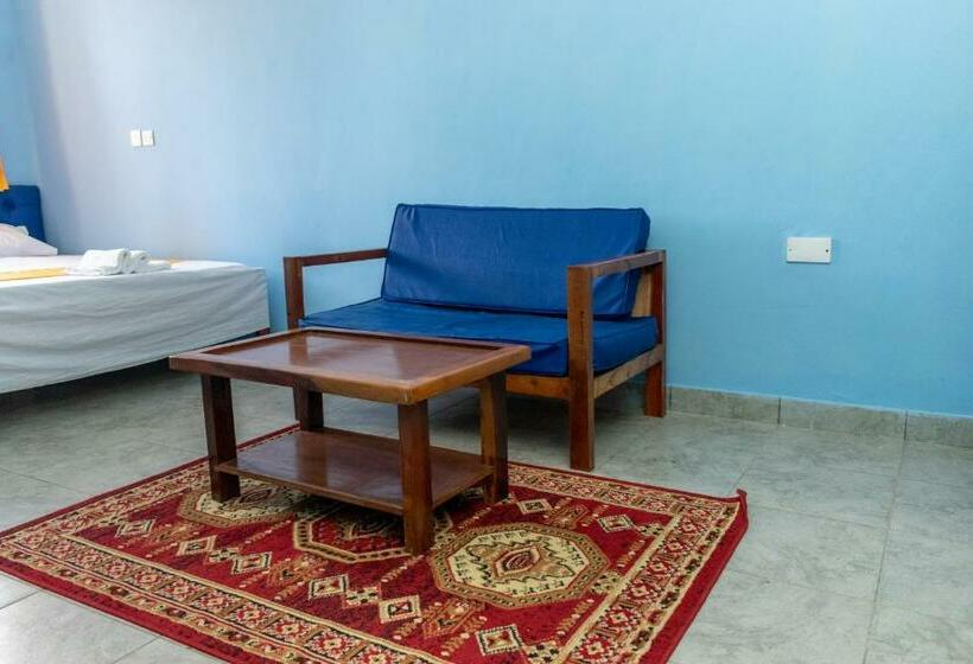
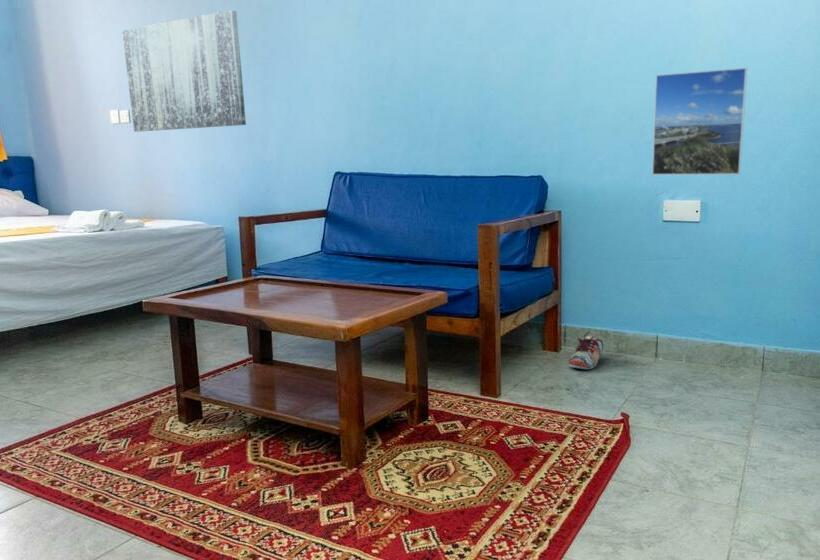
+ wall art (181, 75)
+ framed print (697, 123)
+ shoe (587, 349)
